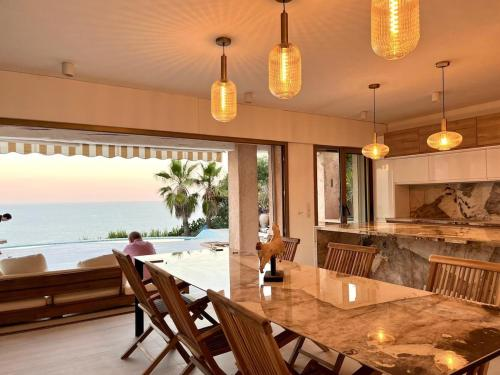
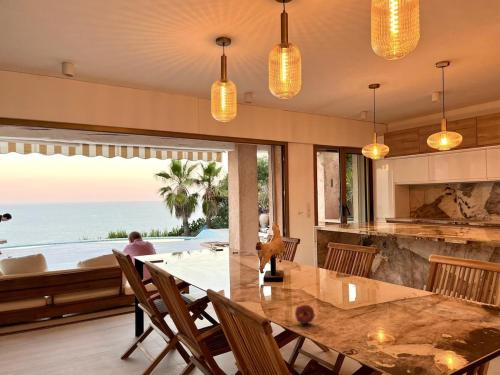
+ apple (304, 313)
